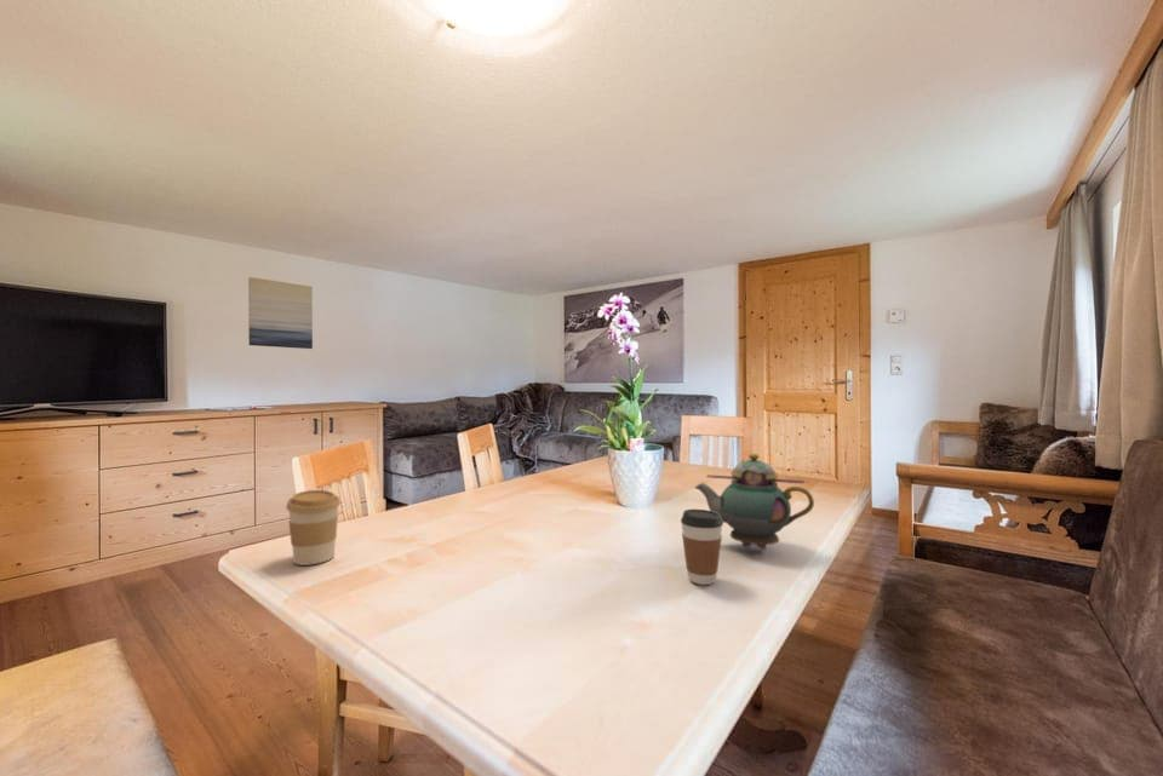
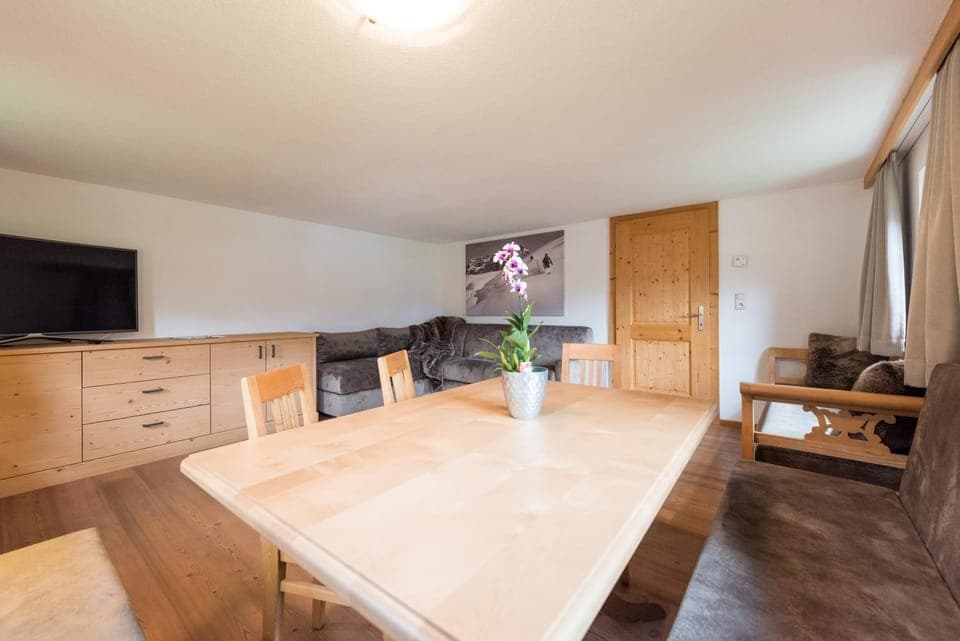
- coffee cup (701, 546)
- coffee cup (314, 525)
- wall art (281, 314)
- teapot (751, 500)
